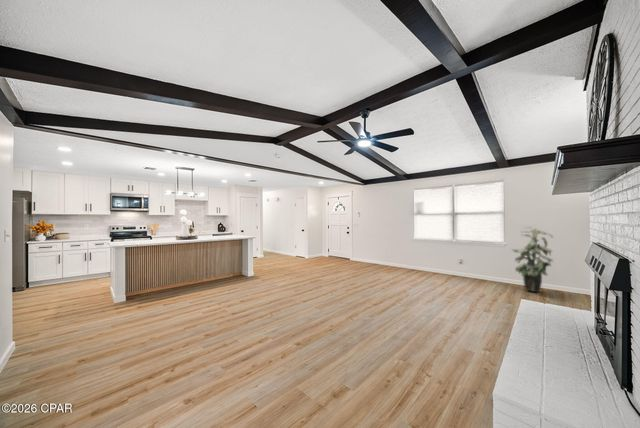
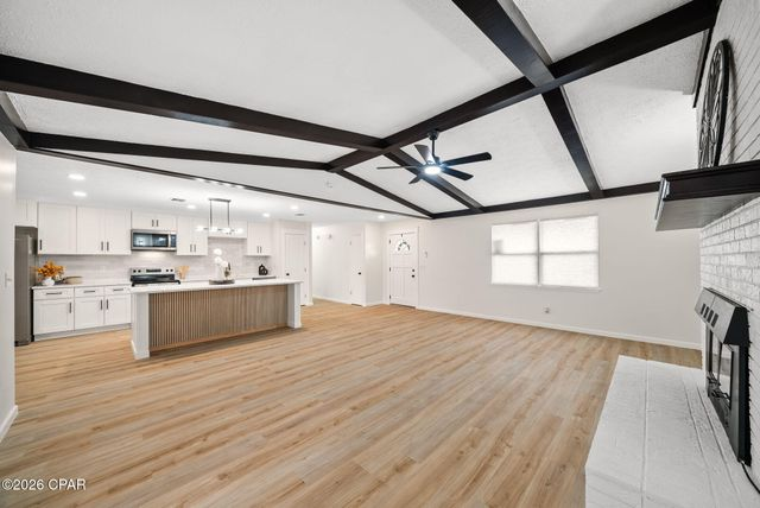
- indoor plant (531, 259)
